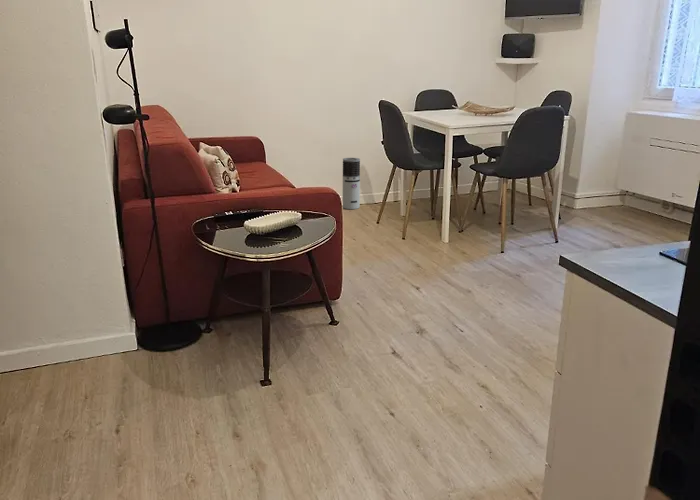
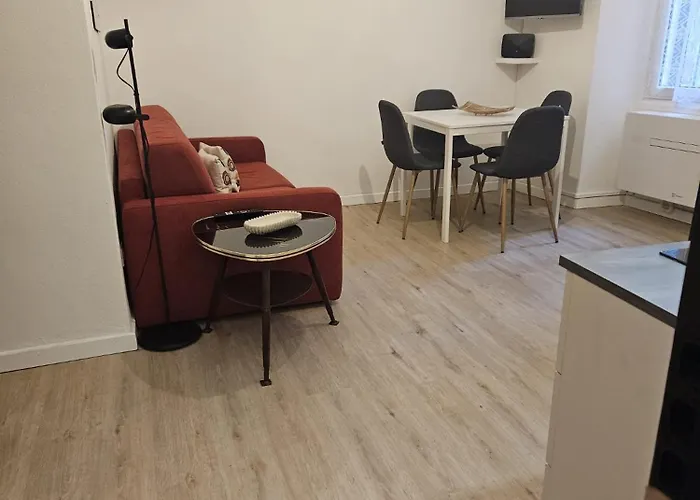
- air purifier (351, 183)
